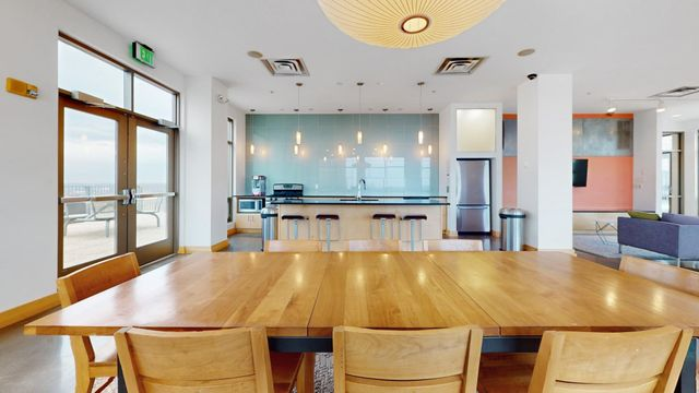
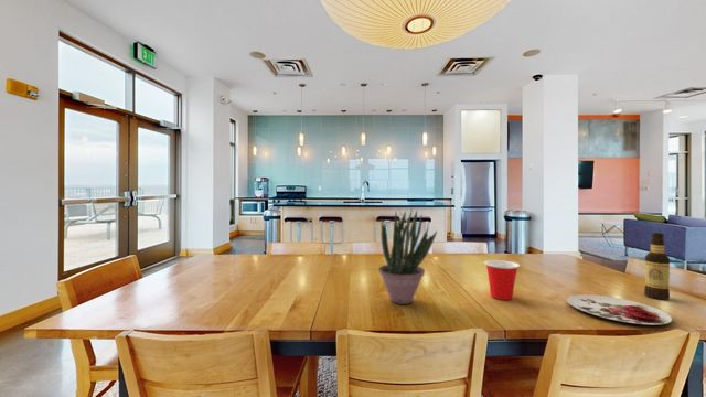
+ cup (501, 279)
+ bottle (656, 265)
+ potted plant (406, 254)
+ plate (614, 307)
